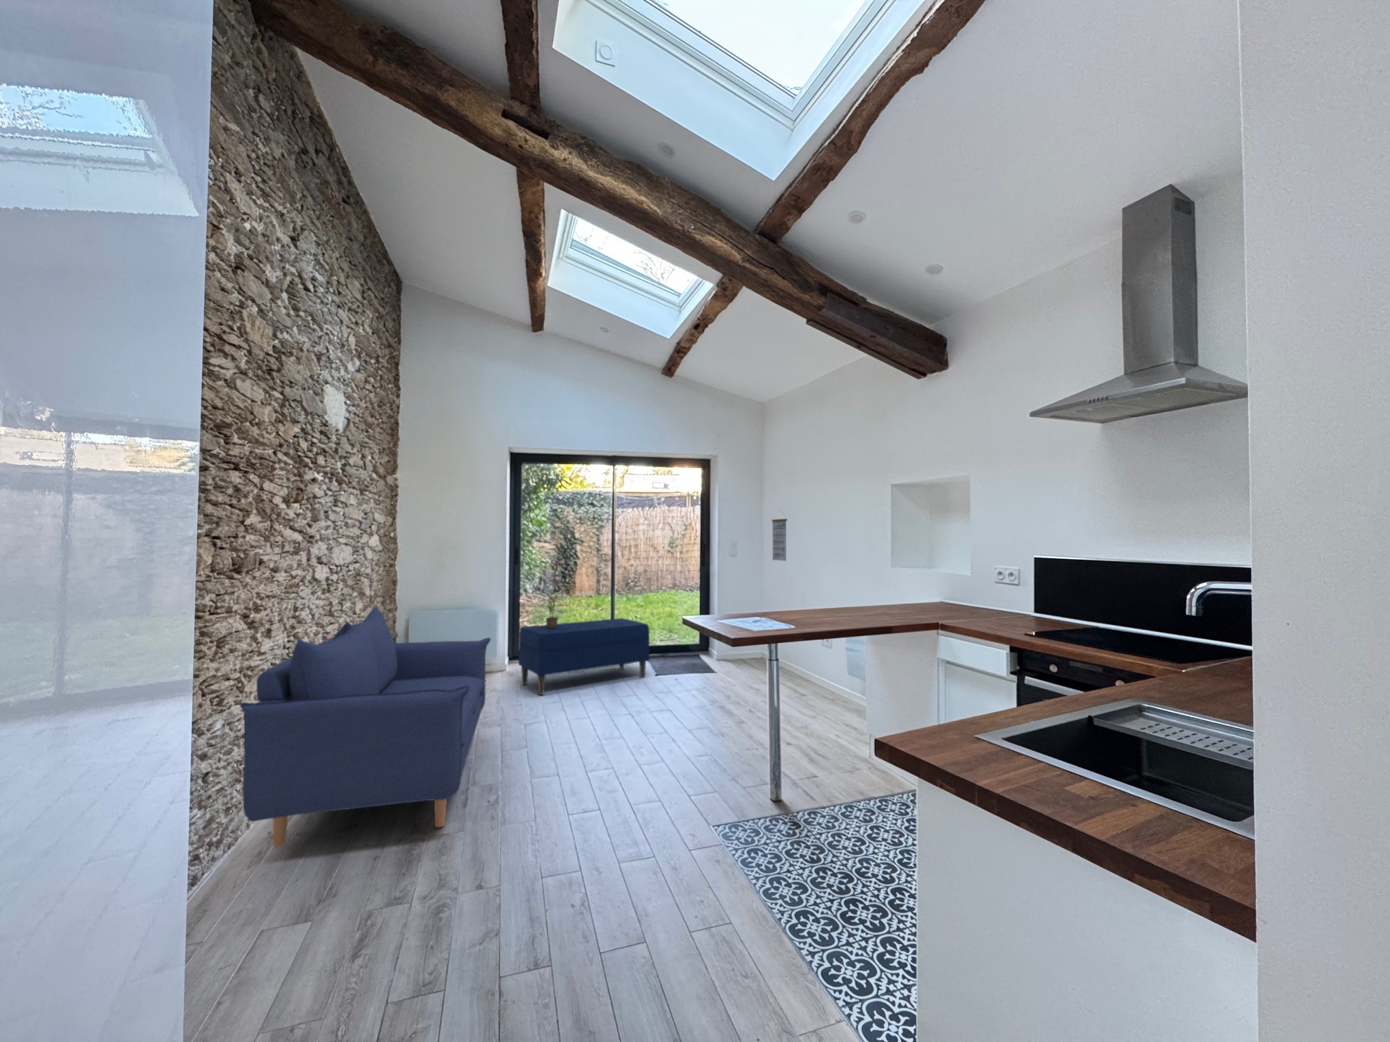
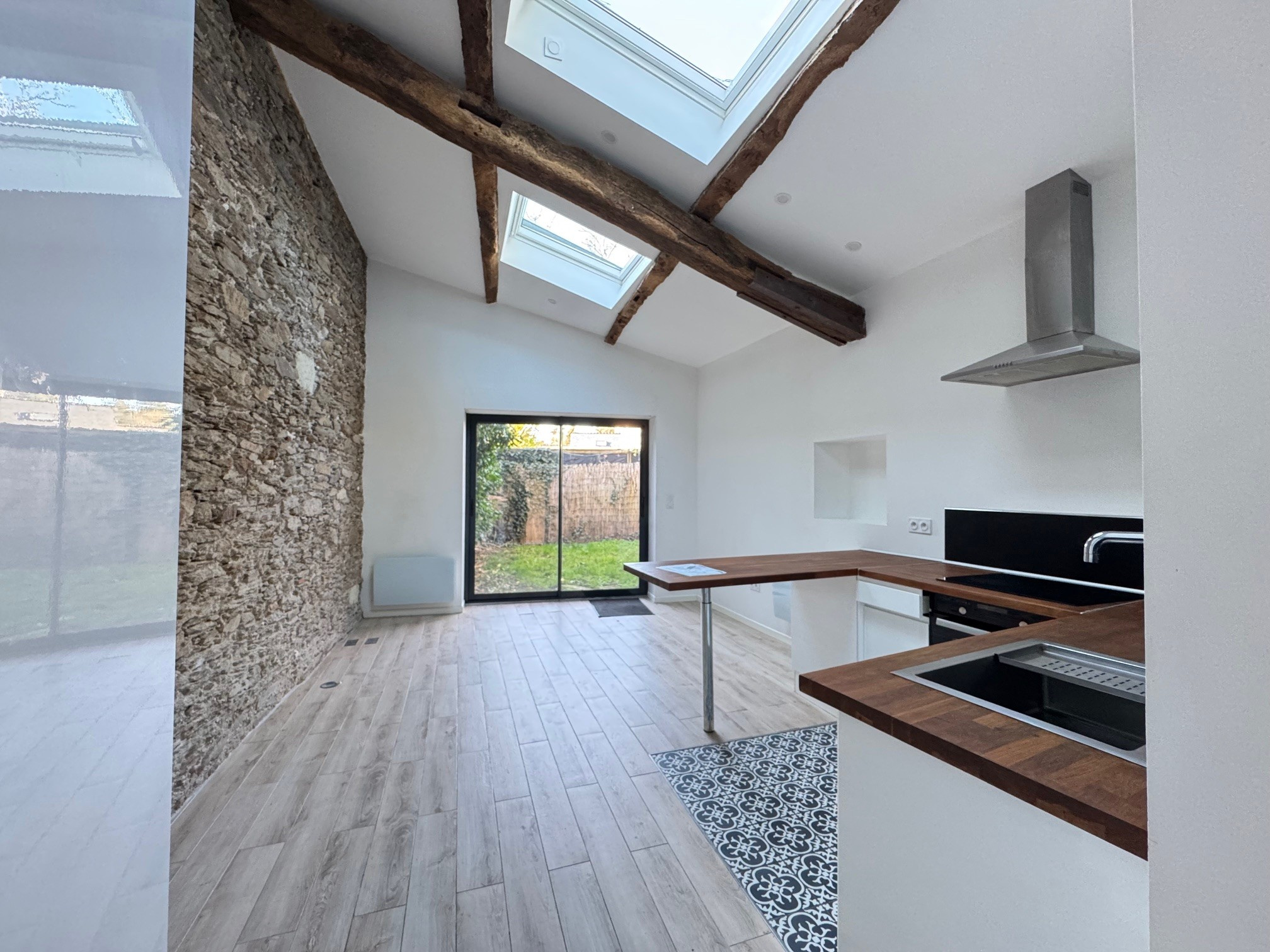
- bench (586, 652)
- sofa (395, 701)
- calendar (779, 535)
- potted plant (554, 606)
